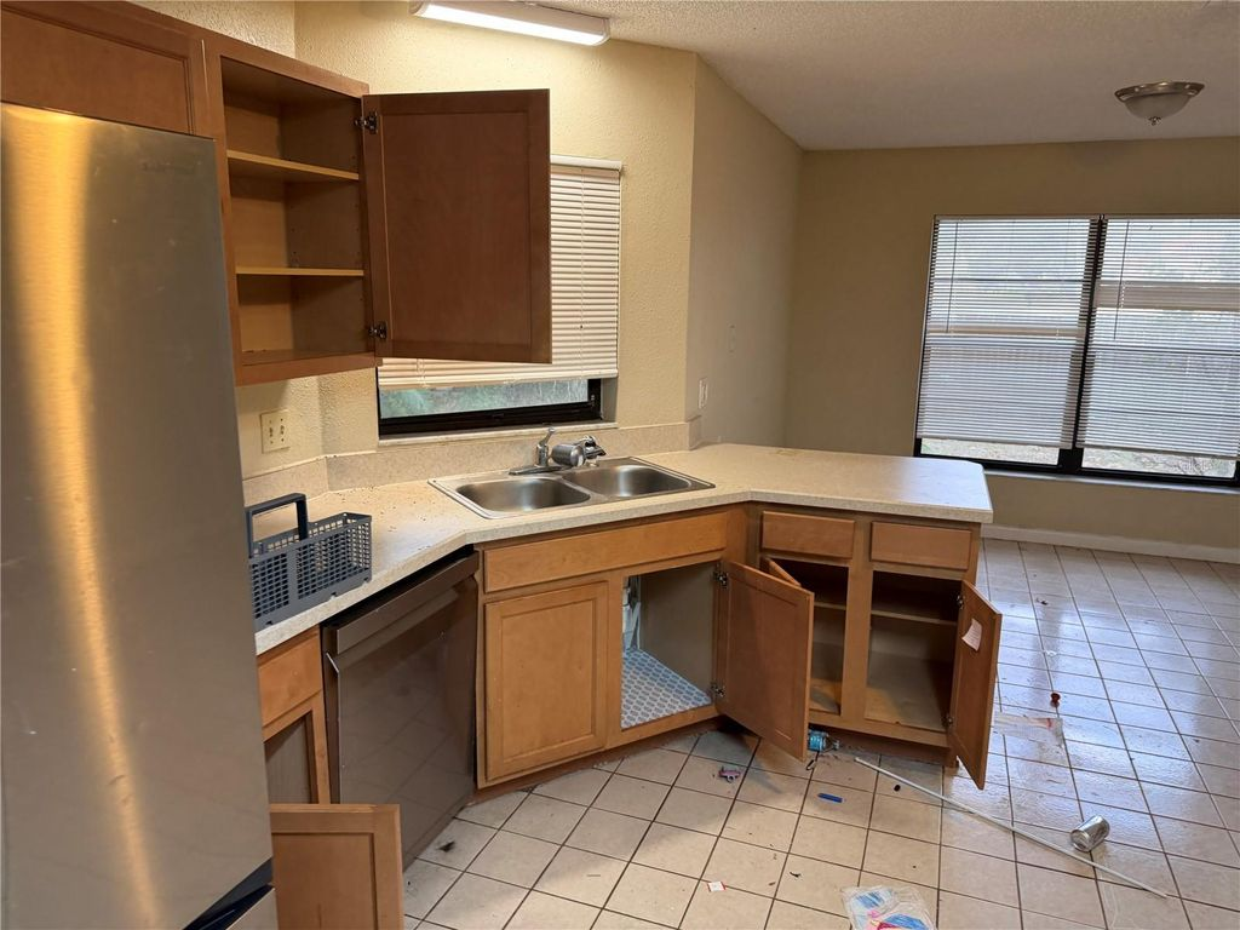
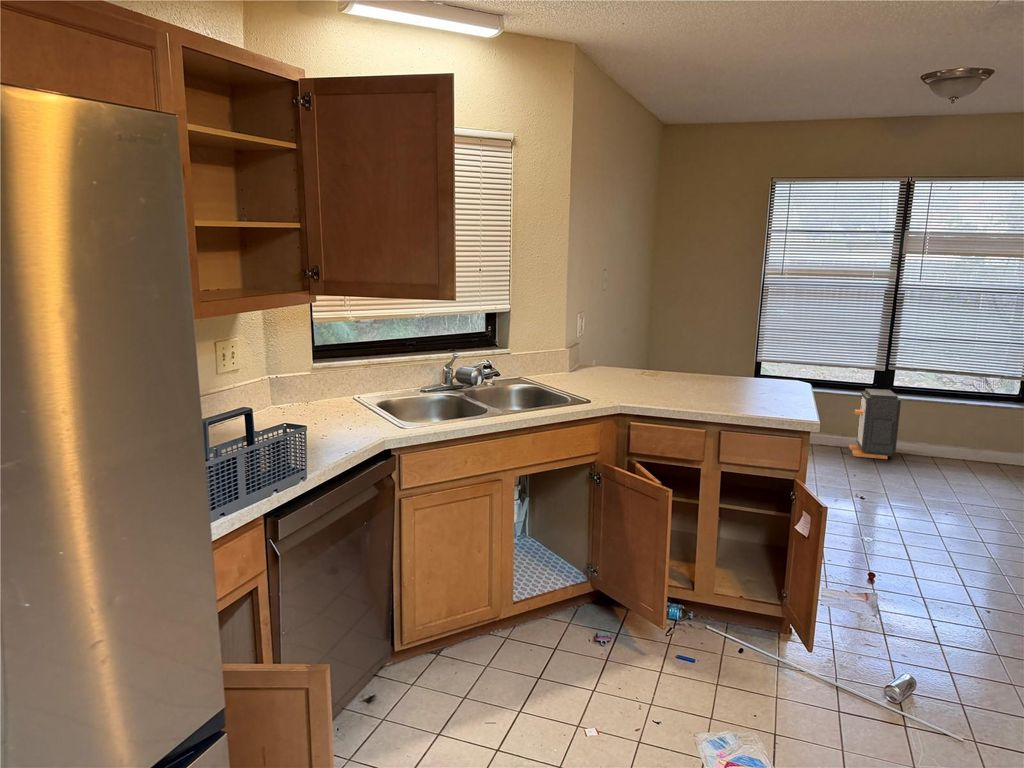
+ trash can (874, 422)
